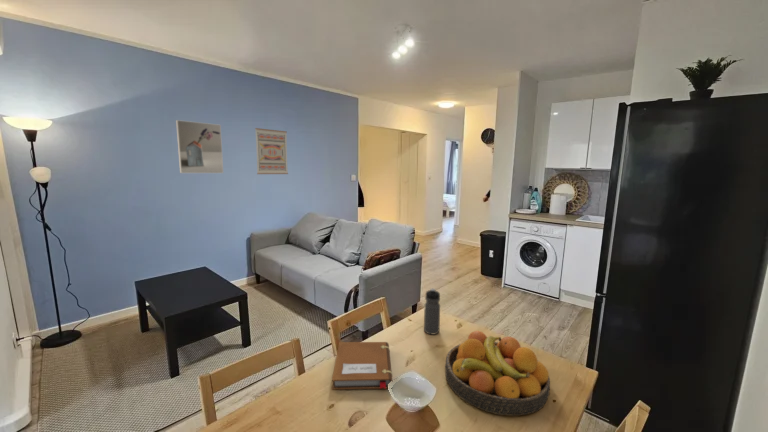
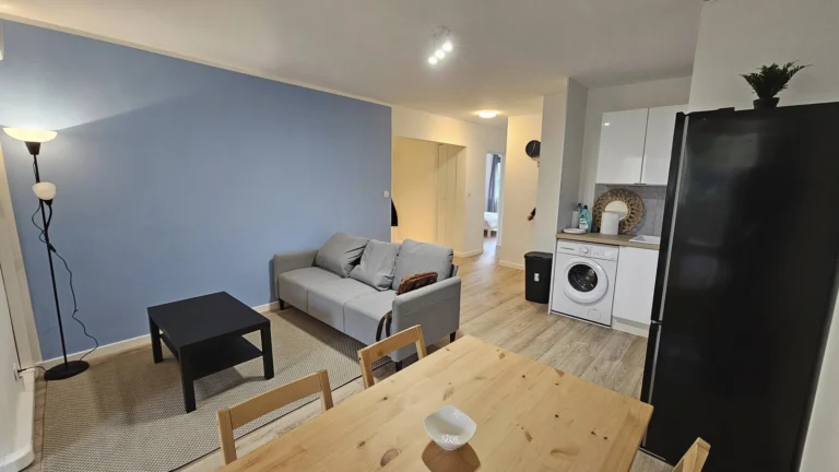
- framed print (200, 148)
- water bottle (432, 310)
- fruit bowl (495, 360)
- wall art (272, 152)
- notebook (363, 364)
